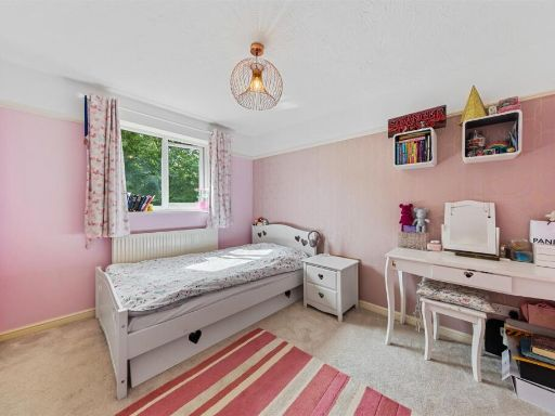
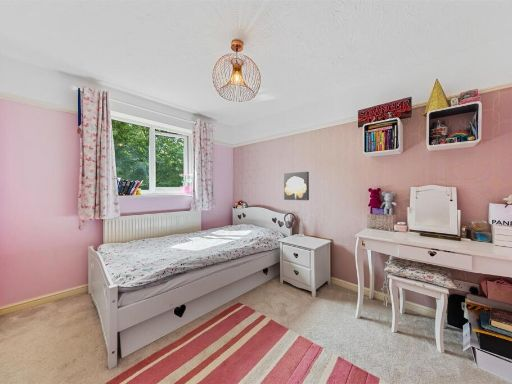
+ wall art (296, 186)
